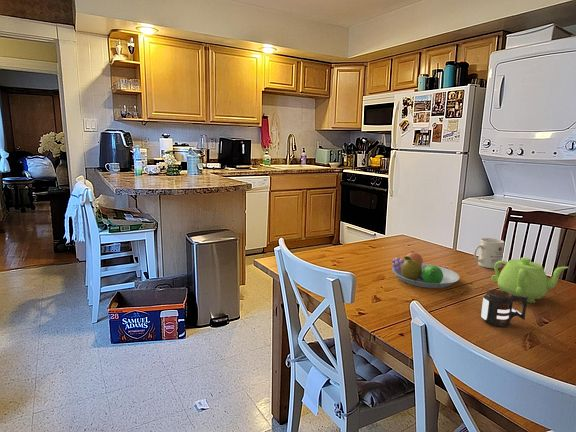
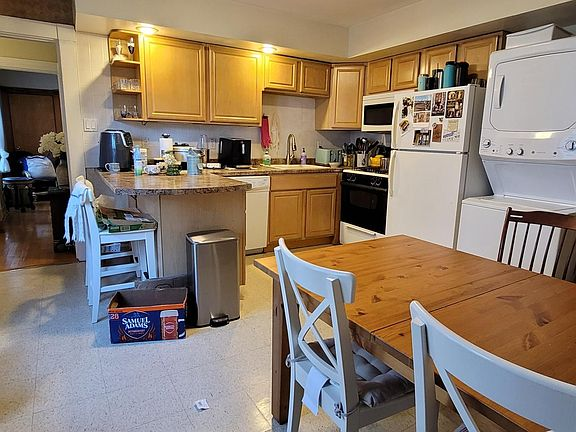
- mug (505, 307)
- mug (487, 253)
- fruit bowl (424, 267)
- teapot (527, 278)
